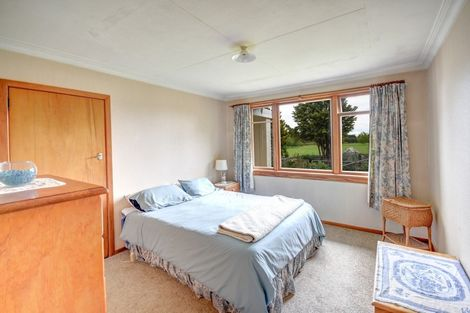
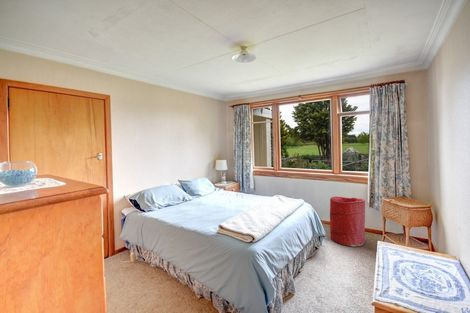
+ laundry hamper (347, 218)
